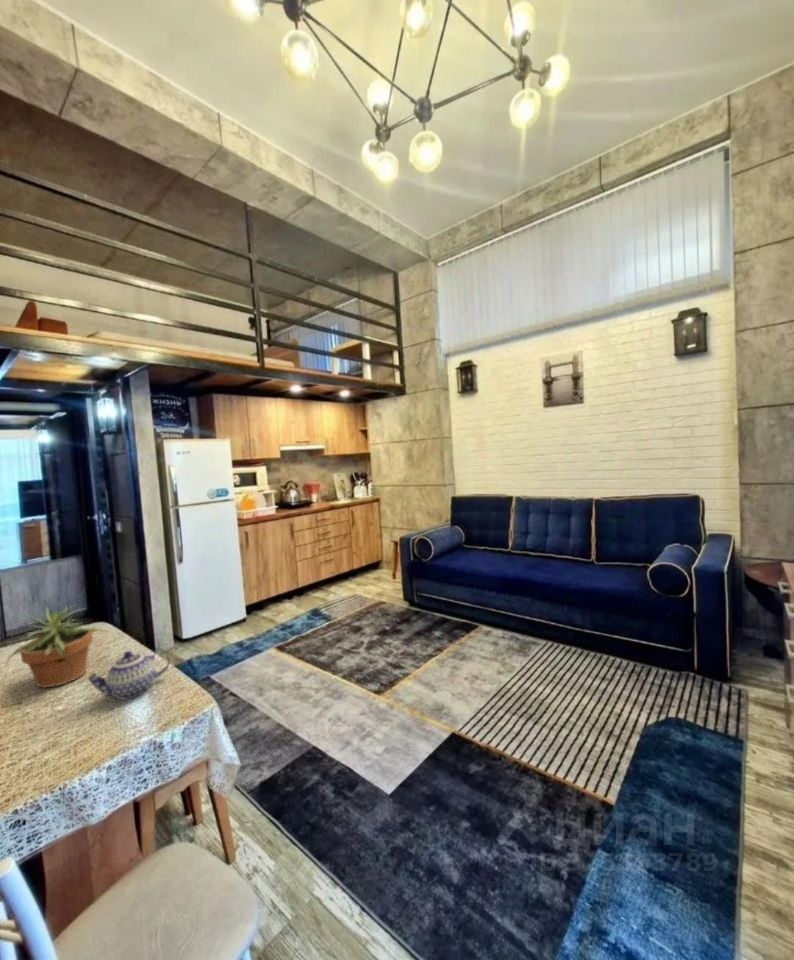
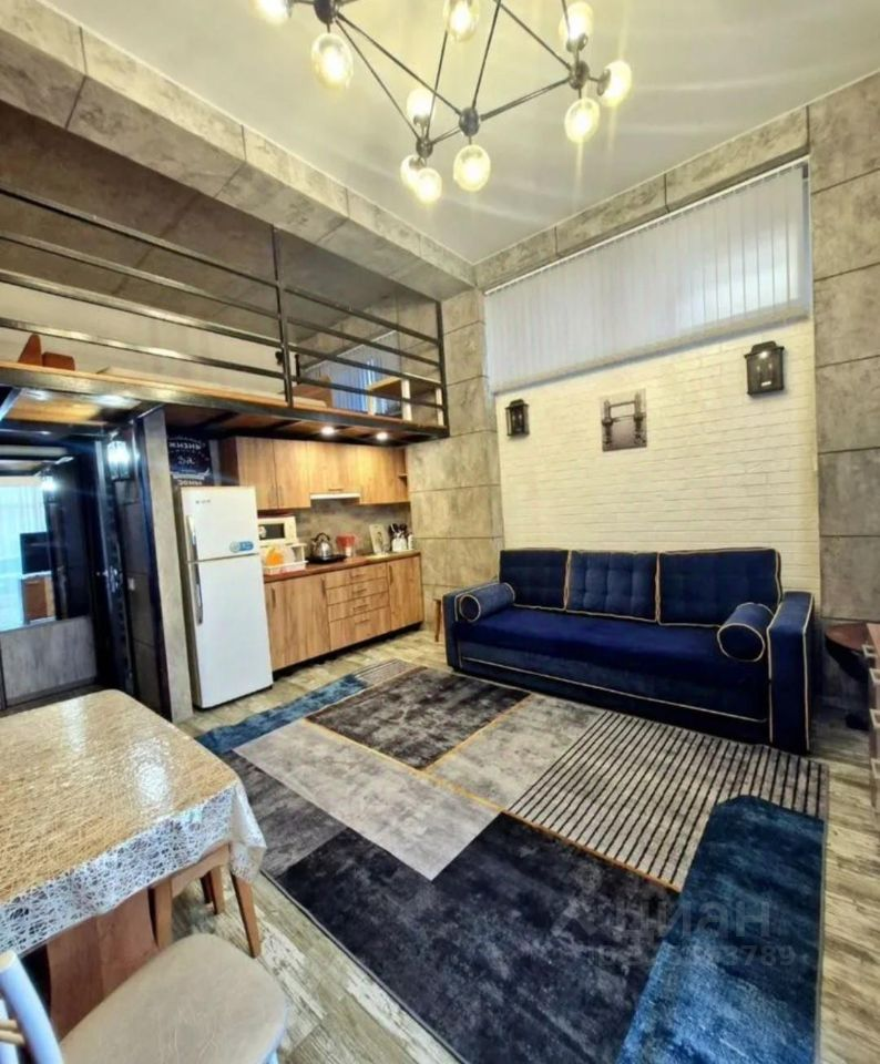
- teapot (131, 671)
- potted plant (57, 641)
